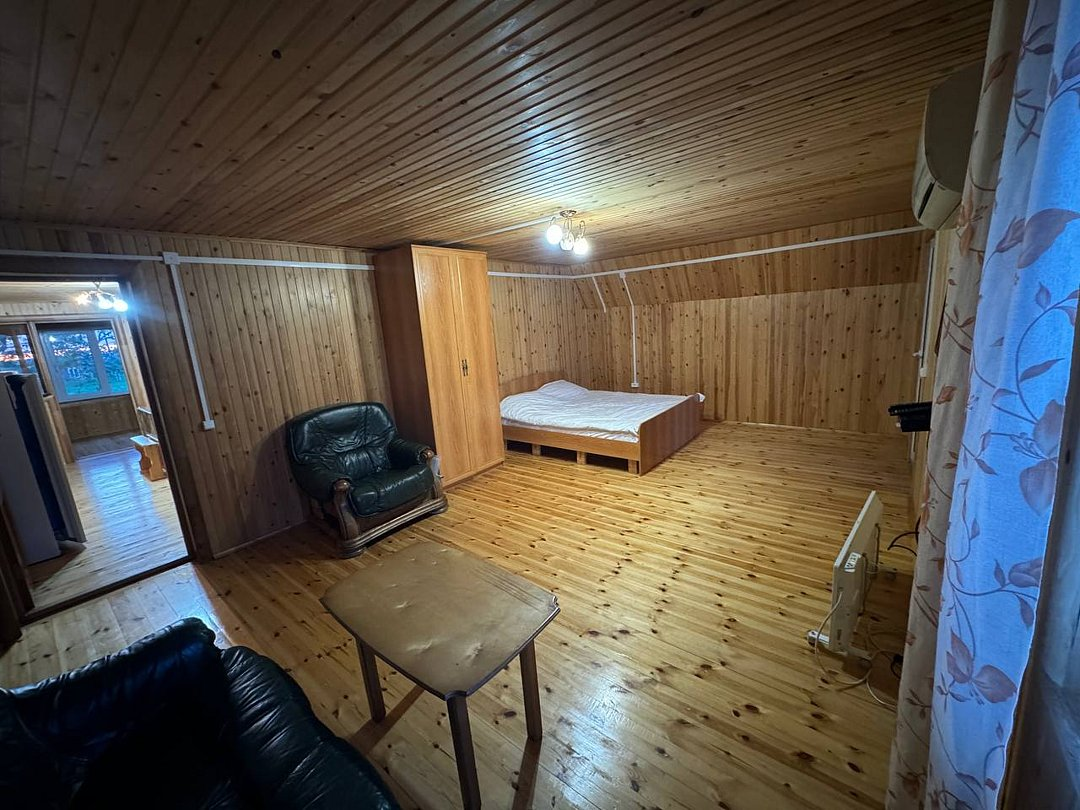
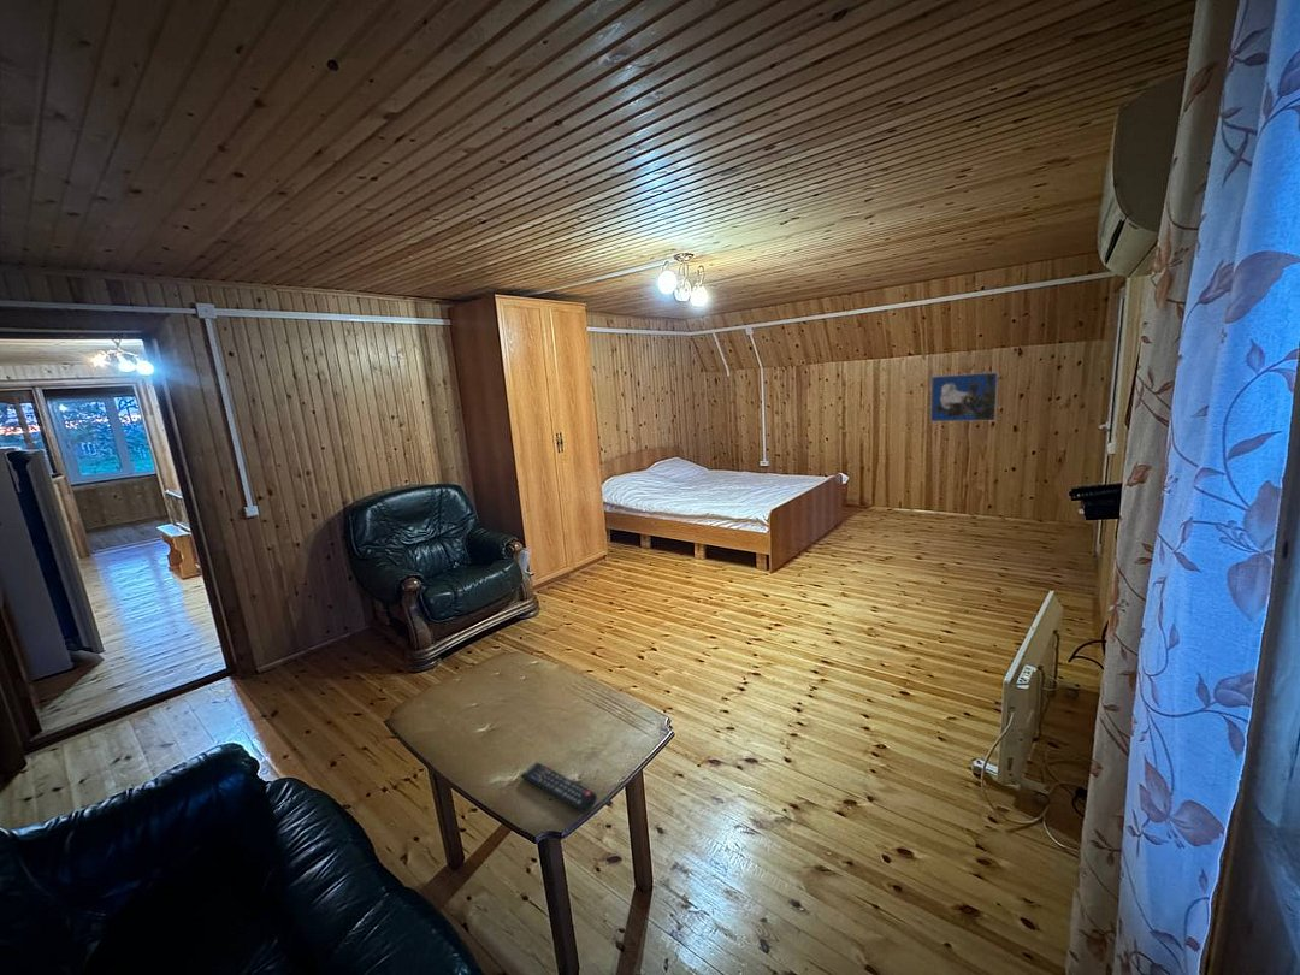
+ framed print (962, 397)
+ remote control (557, 786)
